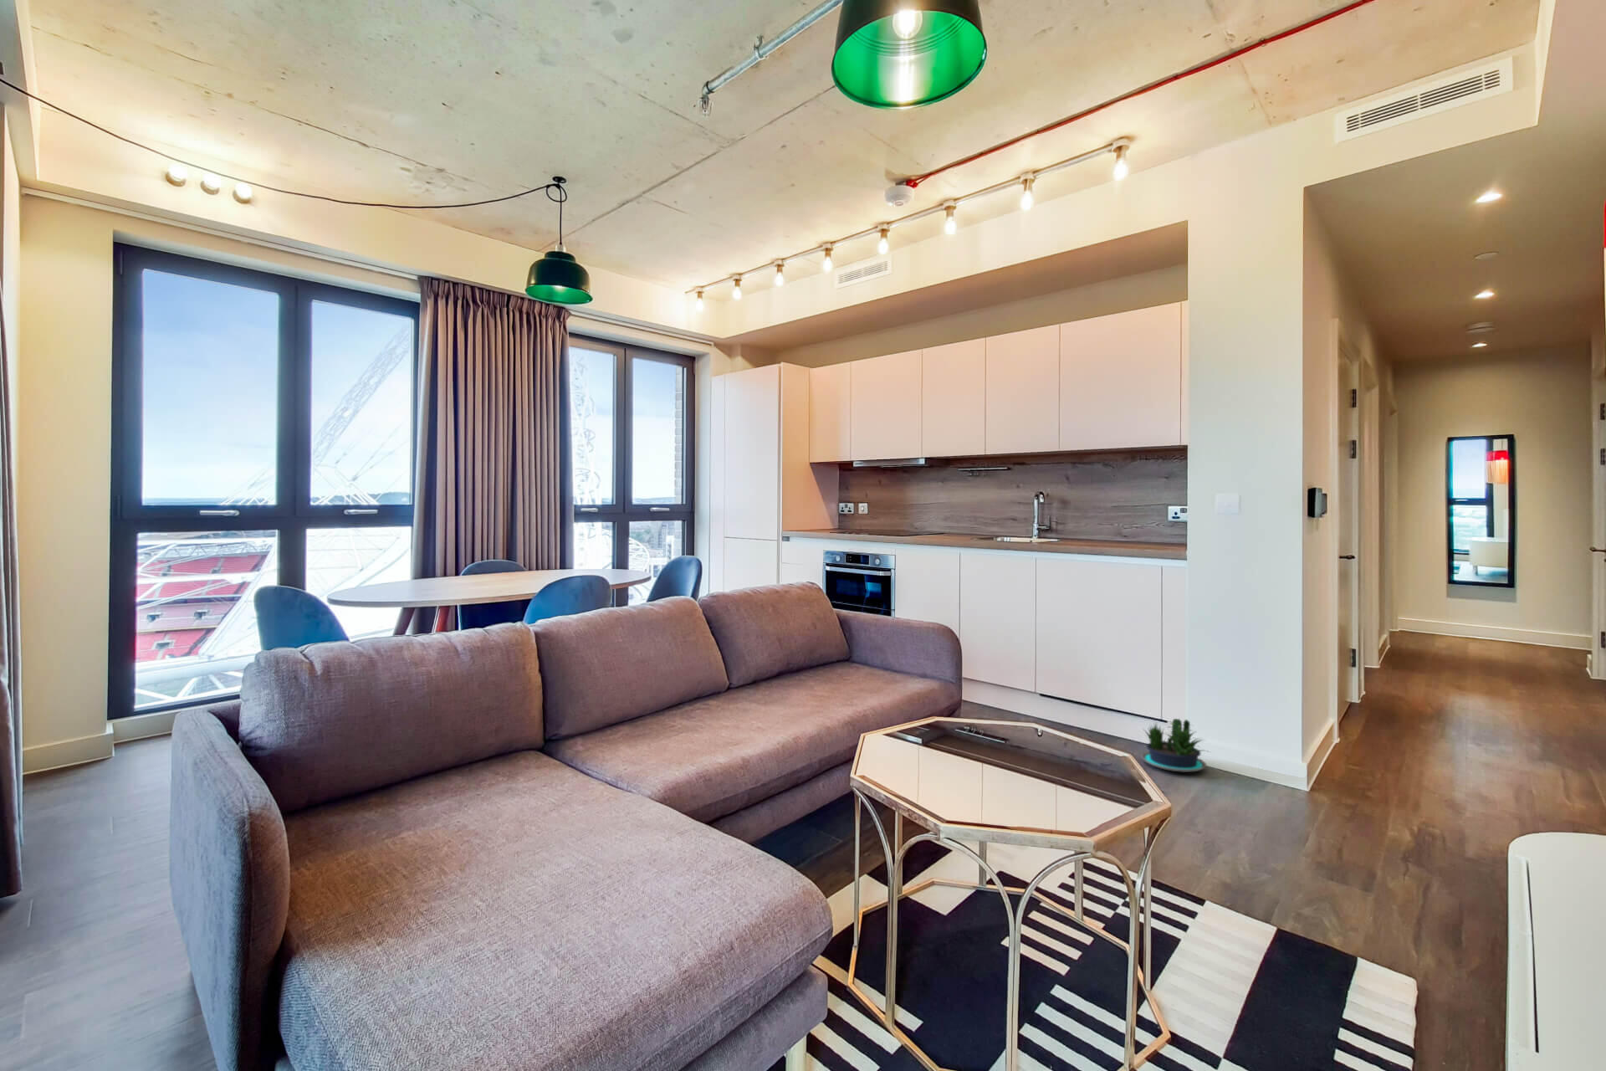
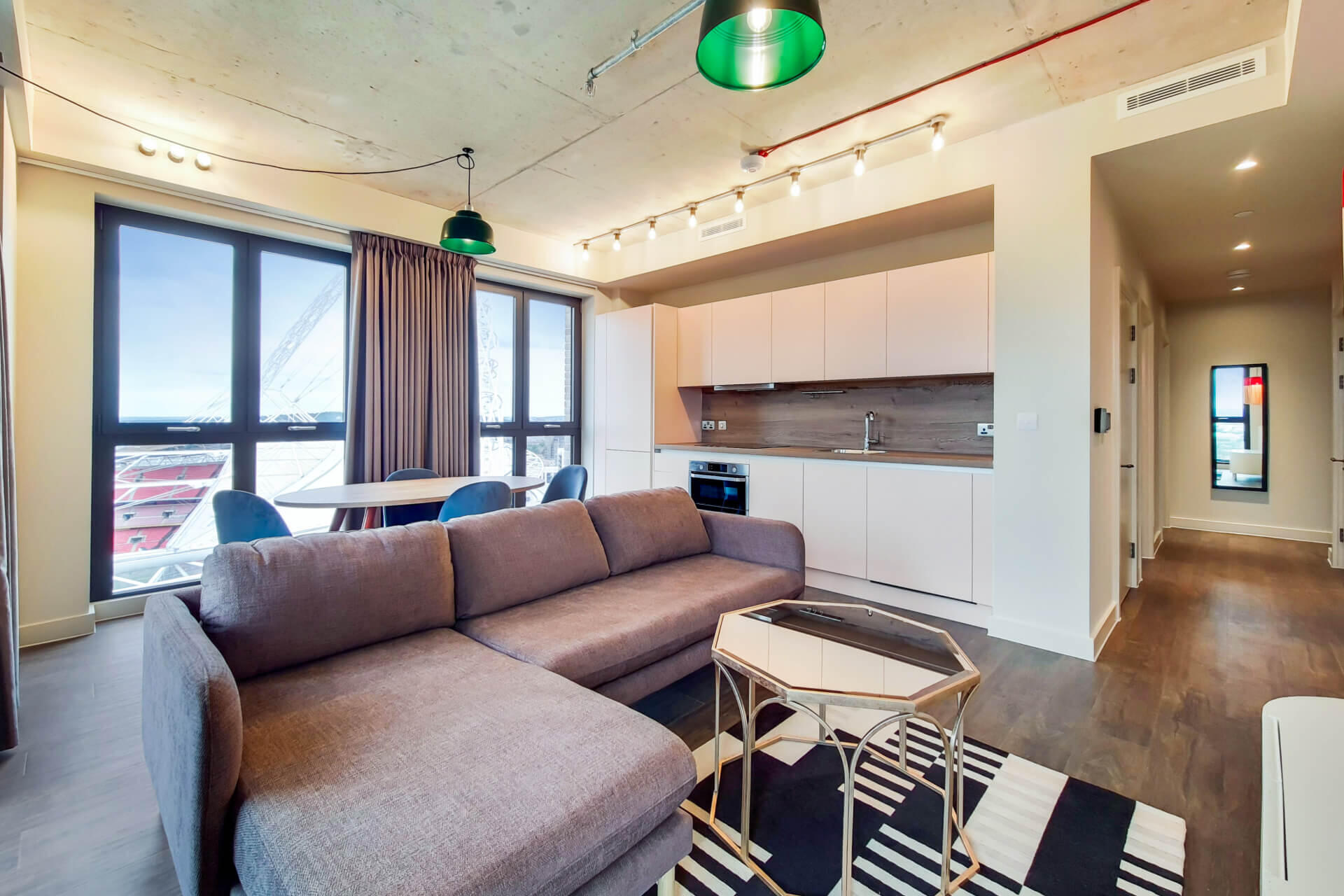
- potted plant (1177, 743)
